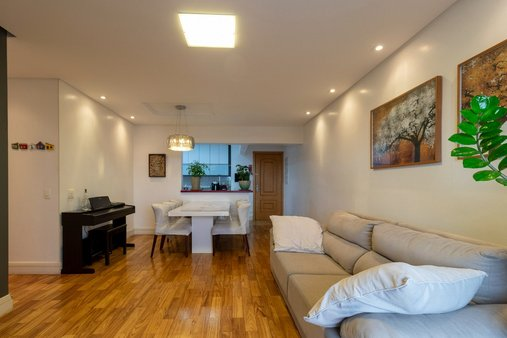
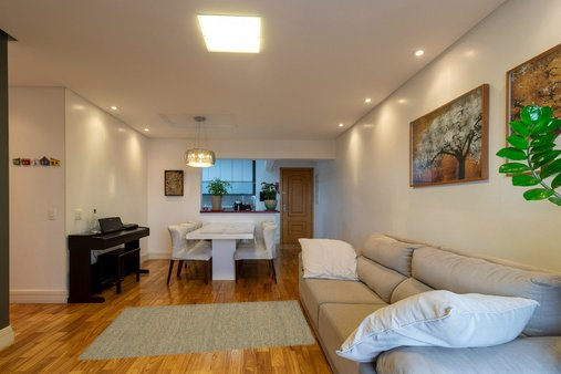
+ rug (207, 332)
